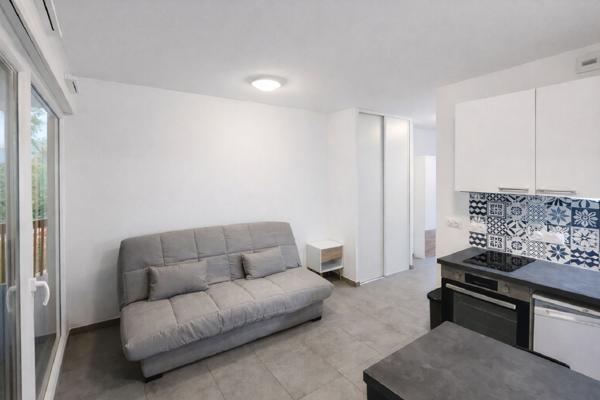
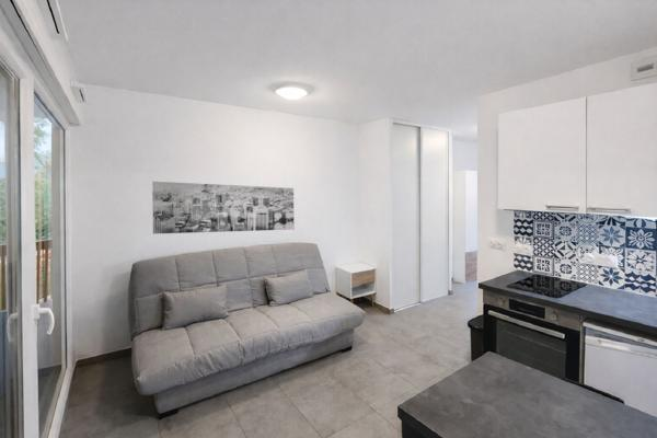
+ wall art (231, 208)
